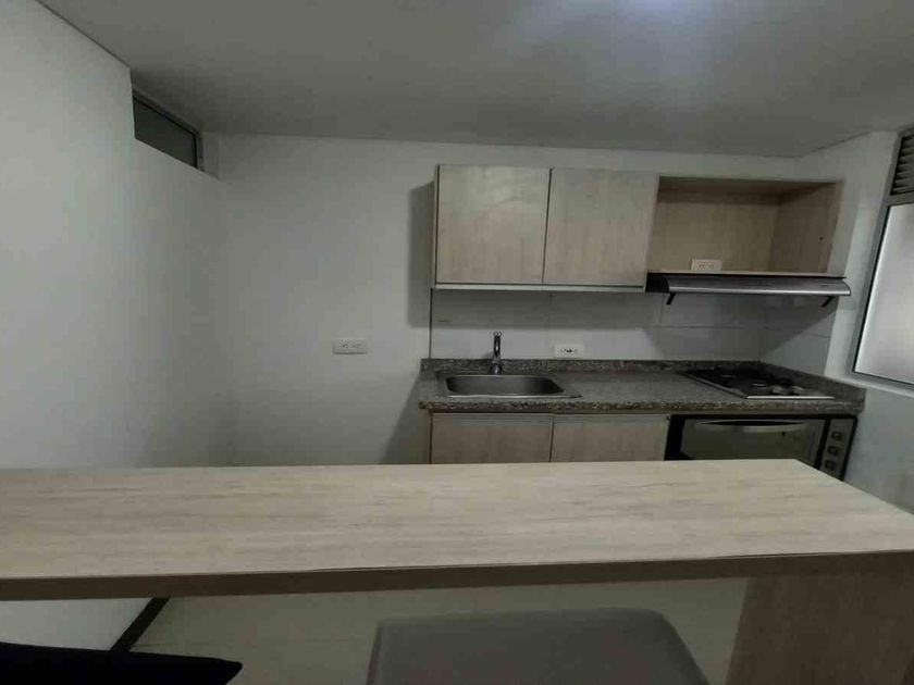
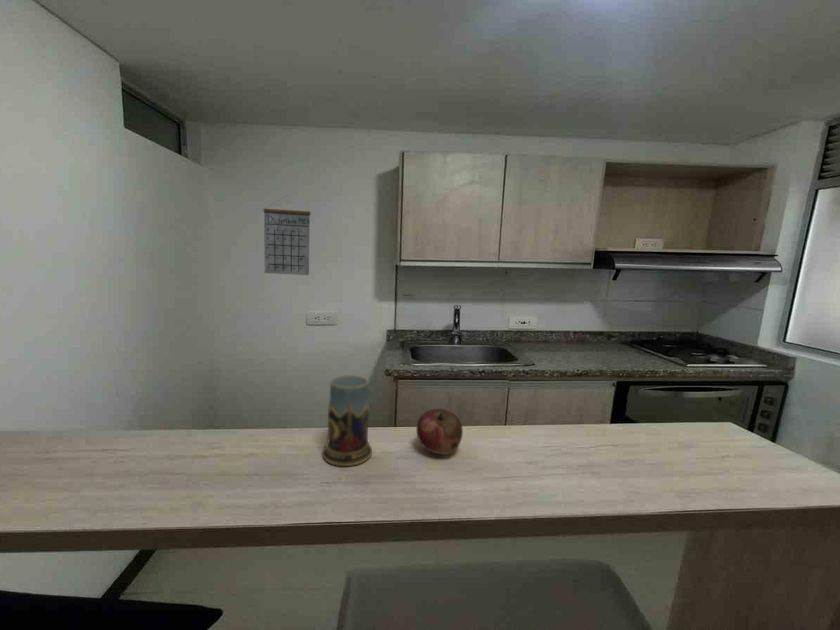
+ calendar (287, 234)
+ mug (348, 420)
+ fruit (439, 430)
